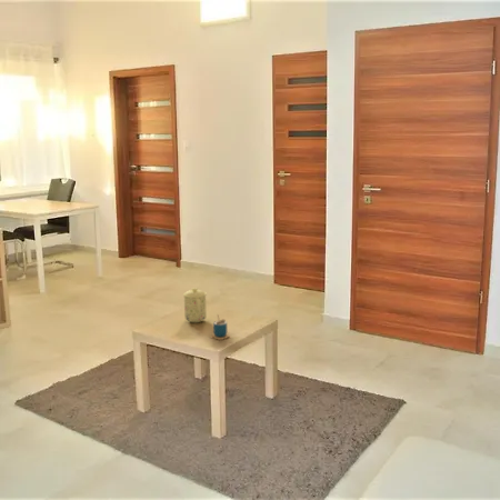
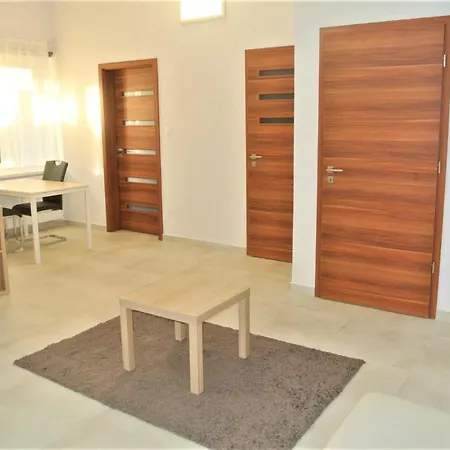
- cup (220, 324)
- mug (196, 304)
